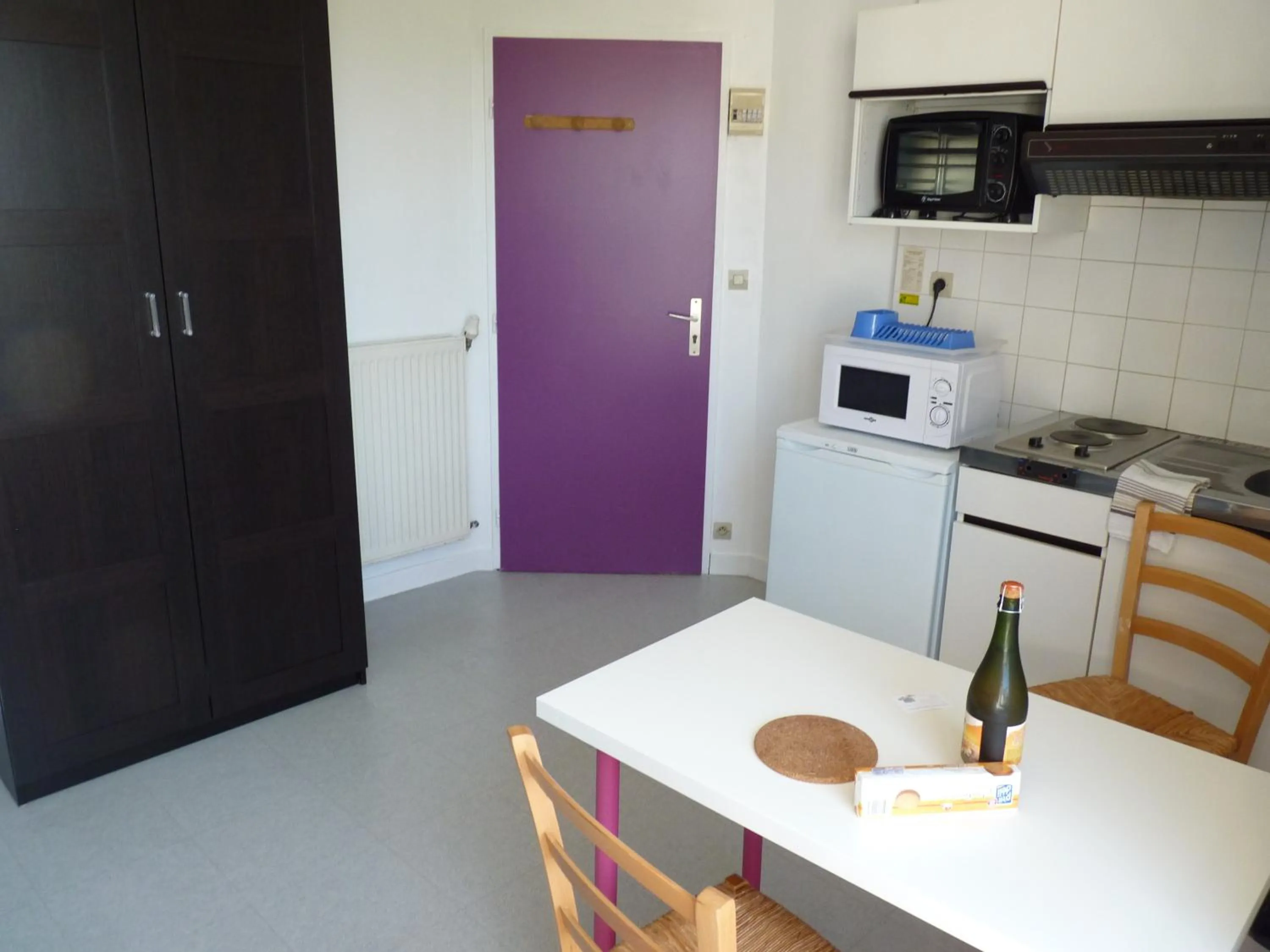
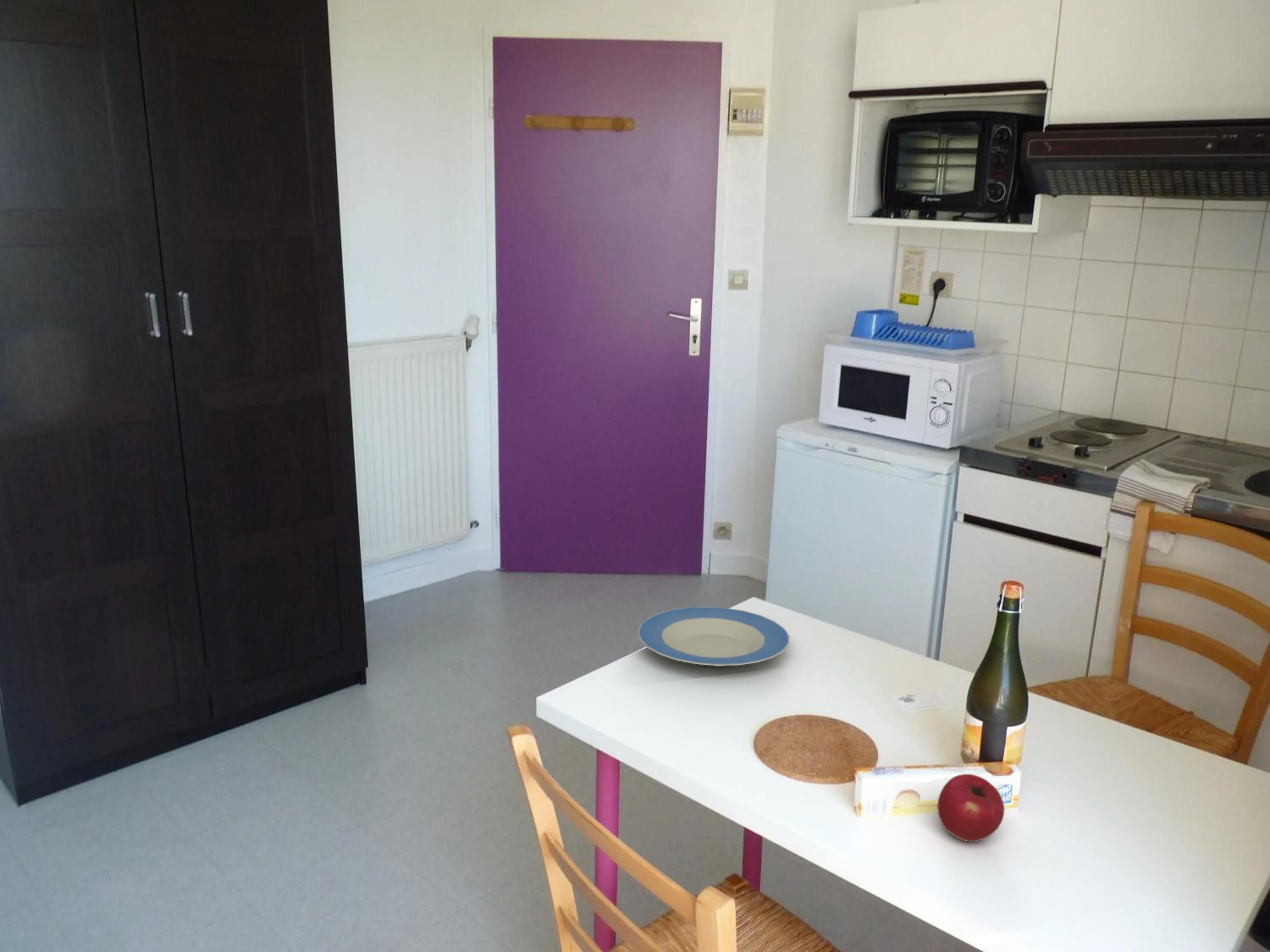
+ plate (713, 642)
+ apple (970, 809)
